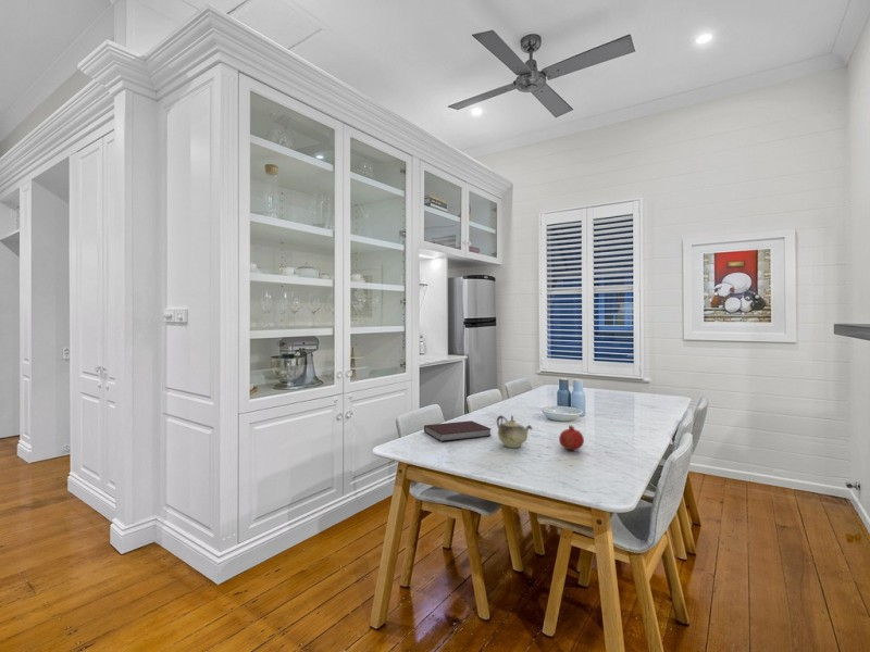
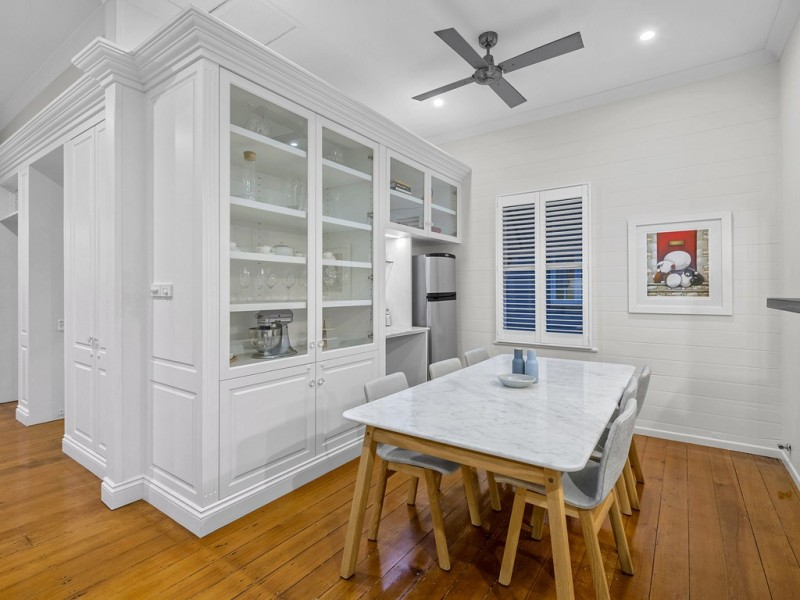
- fruit (571, 437)
- notebook (457, 430)
- teapot (513, 430)
